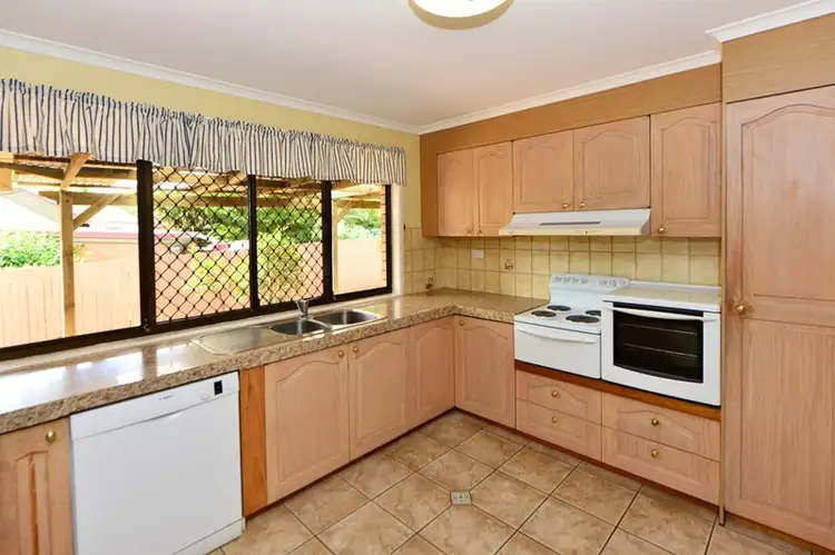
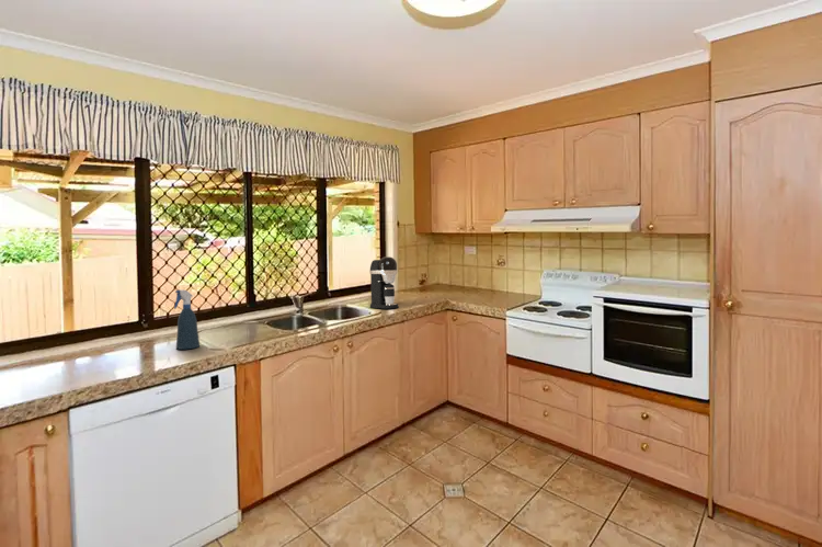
+ spray bottle (186, 318)
+ coffee maker (384, 282)
